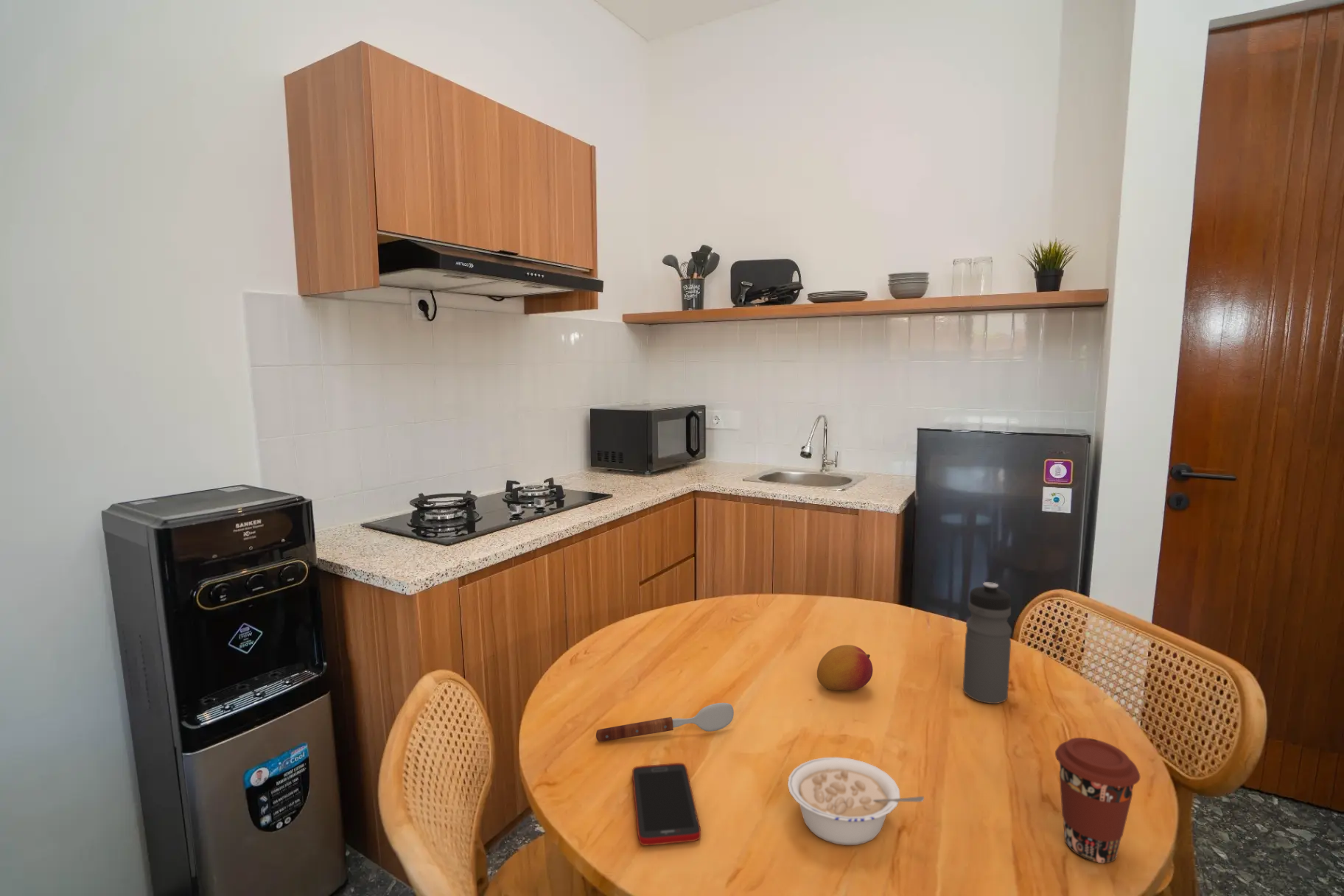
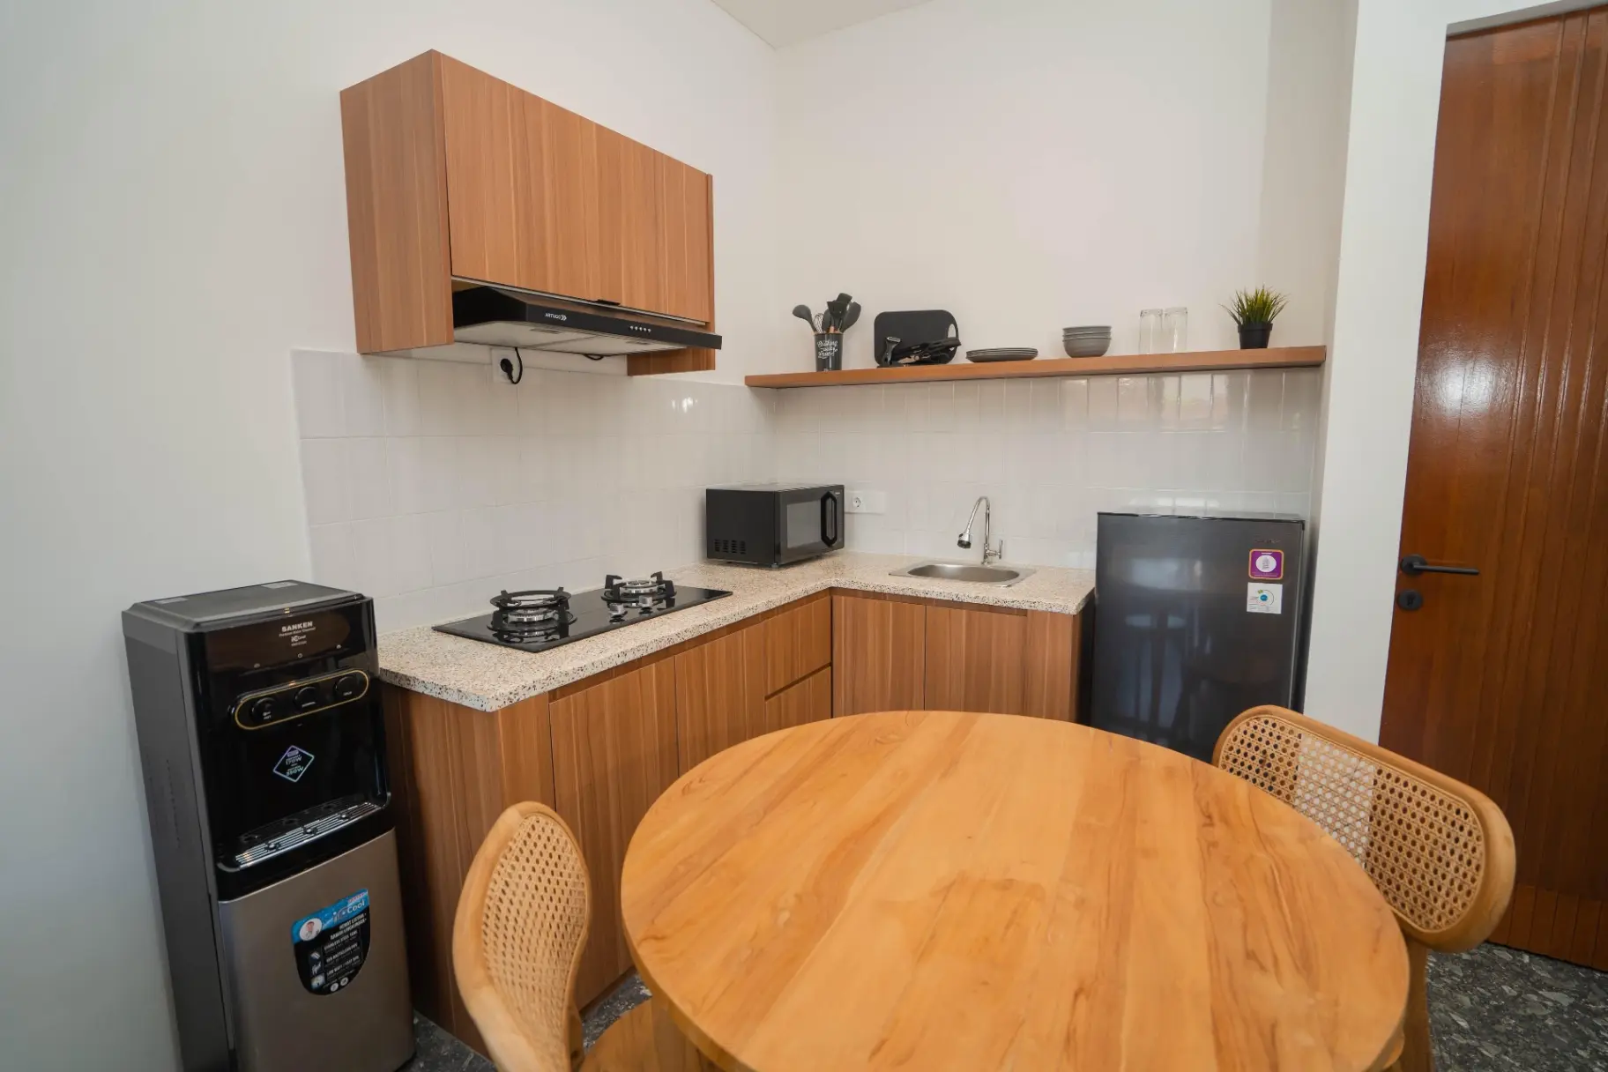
- cell phone (664, 801)
- water bottle (987, 639)
- fruit (844, 668)
- coffee cup (1093, 799)
- legume (847, 799)
- soupspoon (666, 721)
